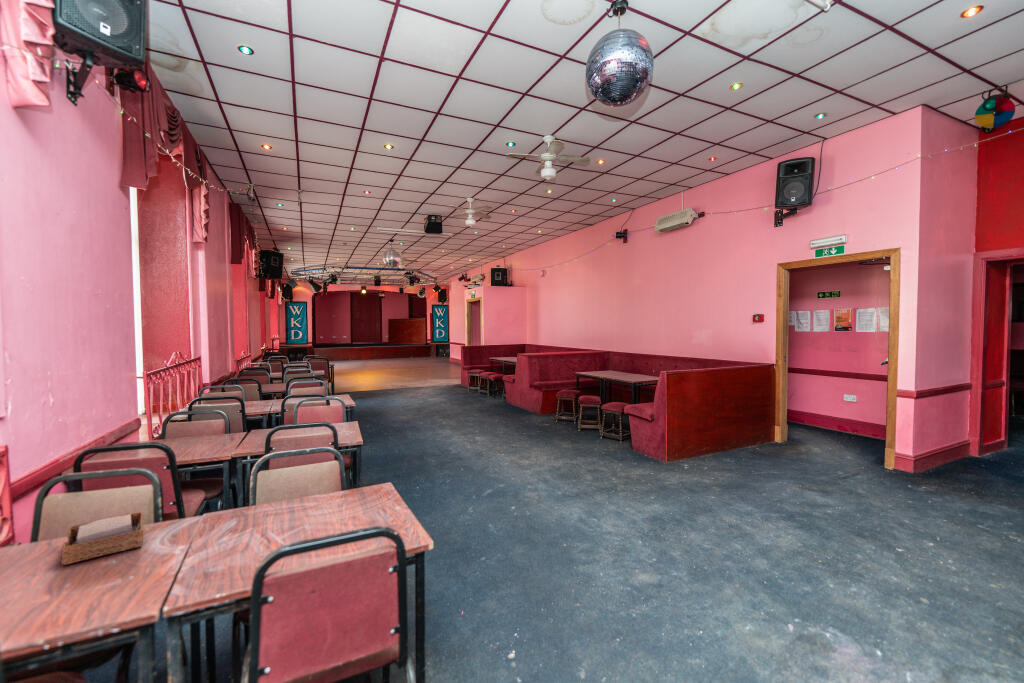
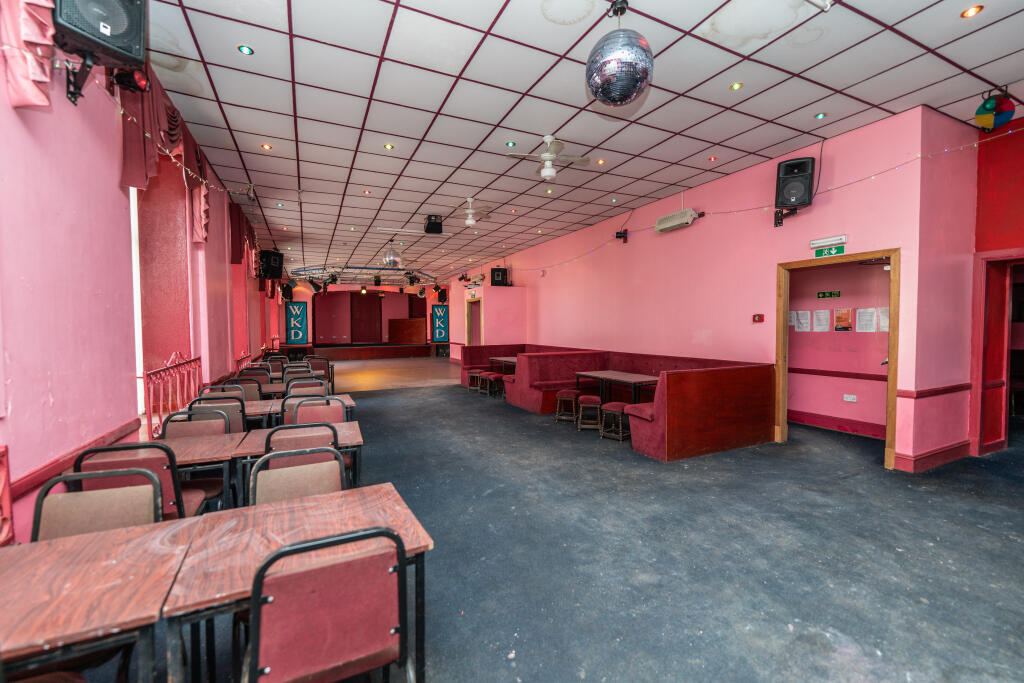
- napkin holder (106, 533)
